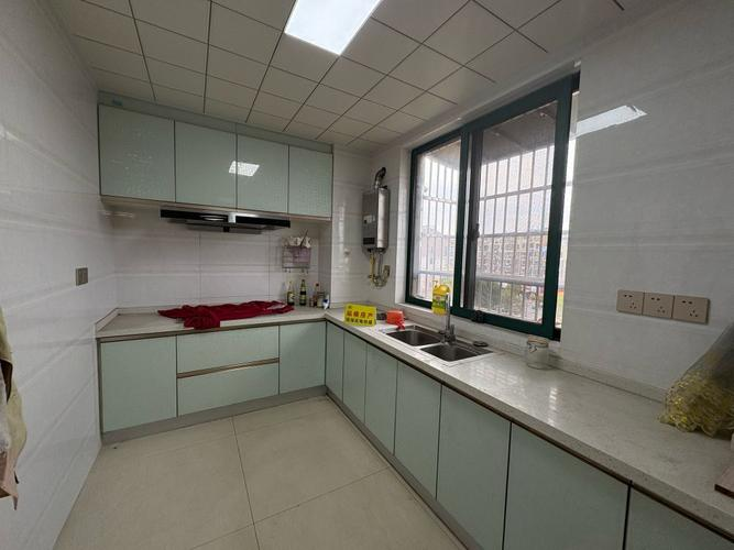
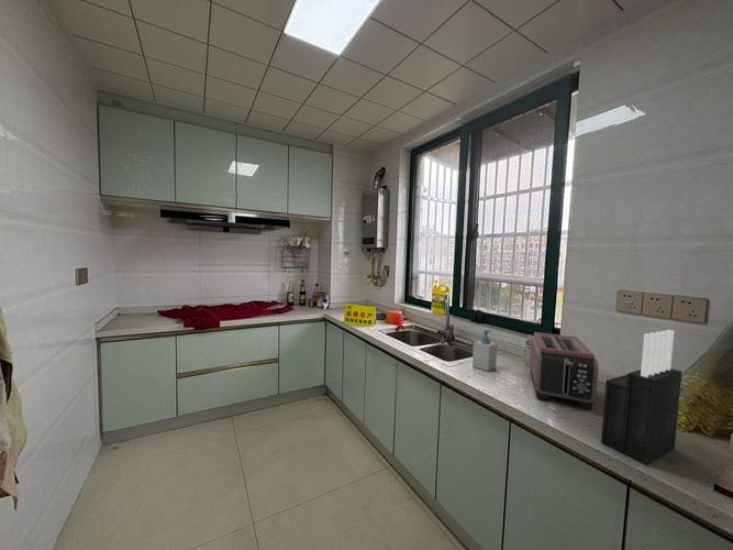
+ soap bottle (485, 348)
+ knife block (637, 386)
+ toaster (559, 366)
